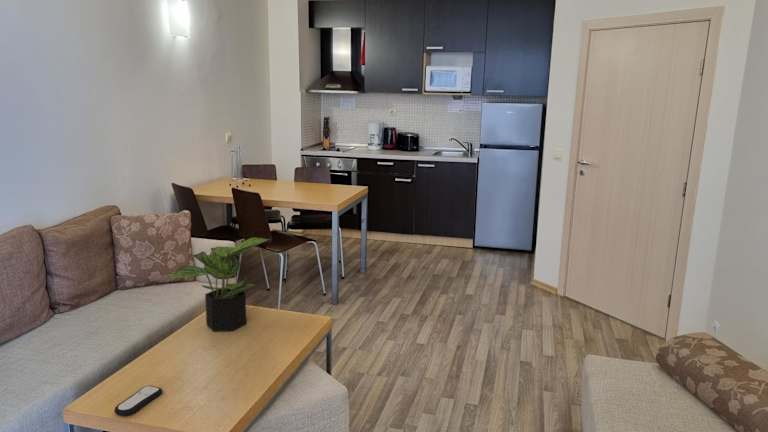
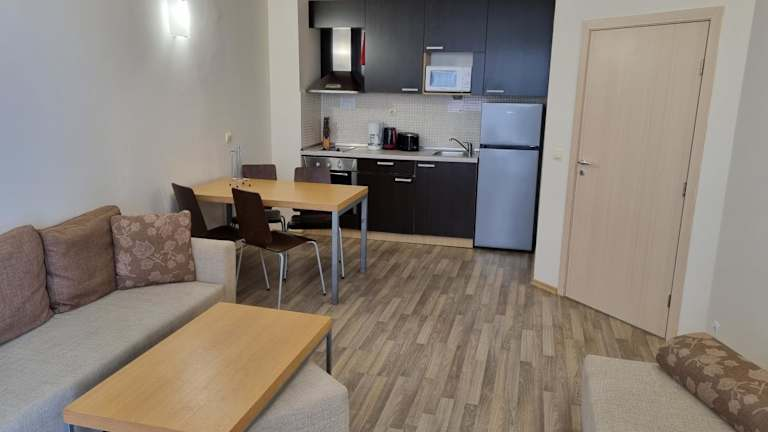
- potted plant (226, 282)
- remote control (138, 400)
